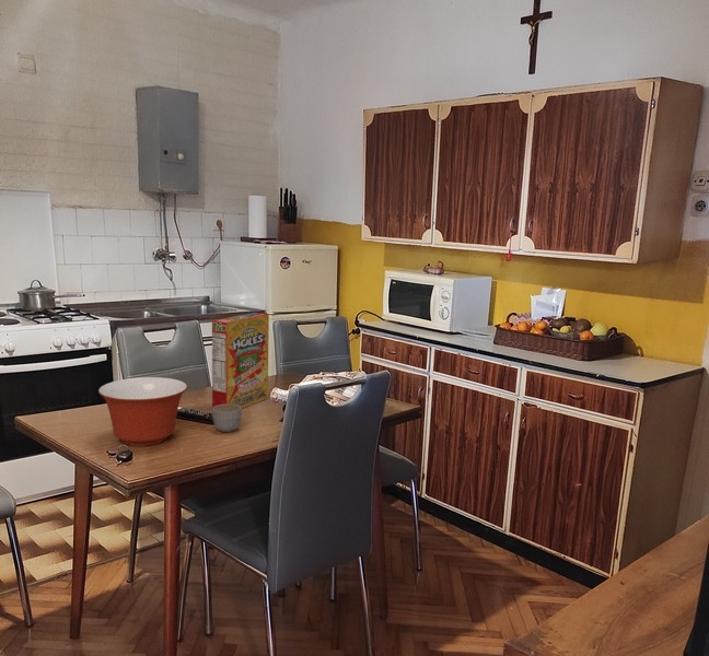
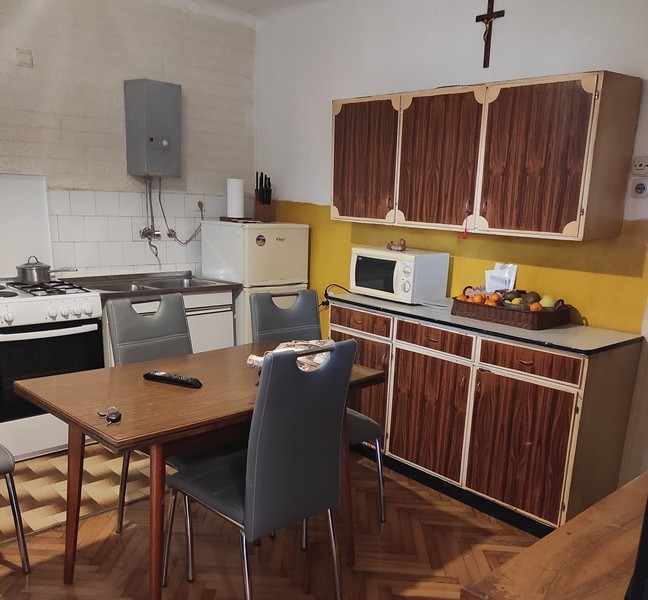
- mug (228, 417)
- mixing bowl (143, 412)
- cereal box (241, 361)
